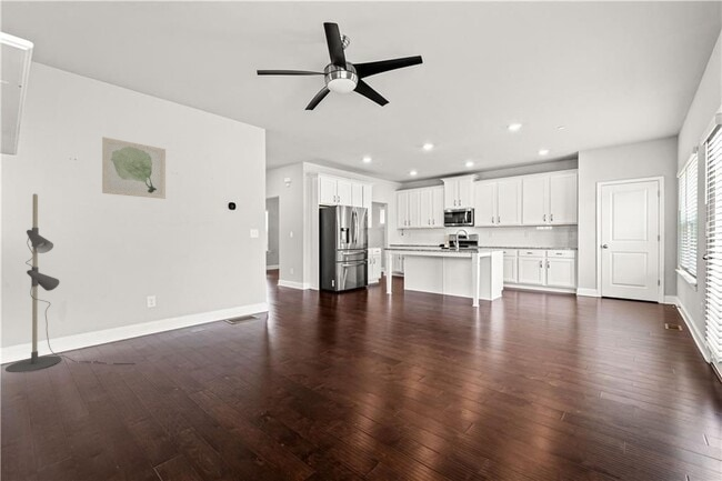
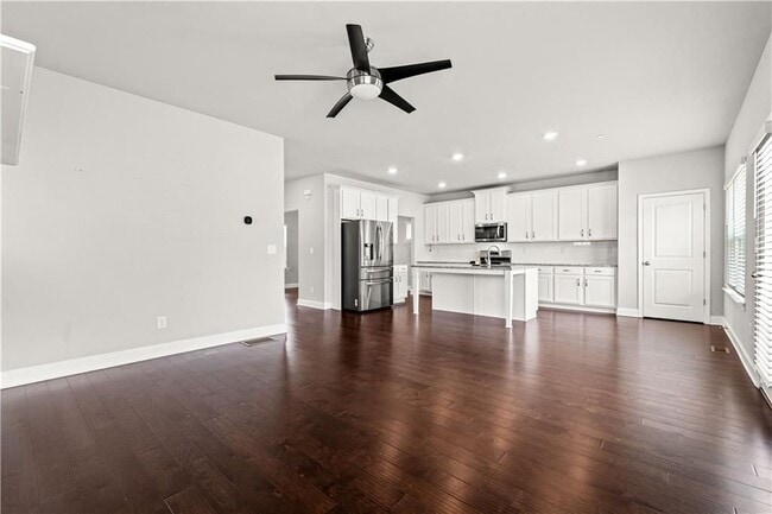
- wall art (136, 169)
- floor lamp (59, 281)
